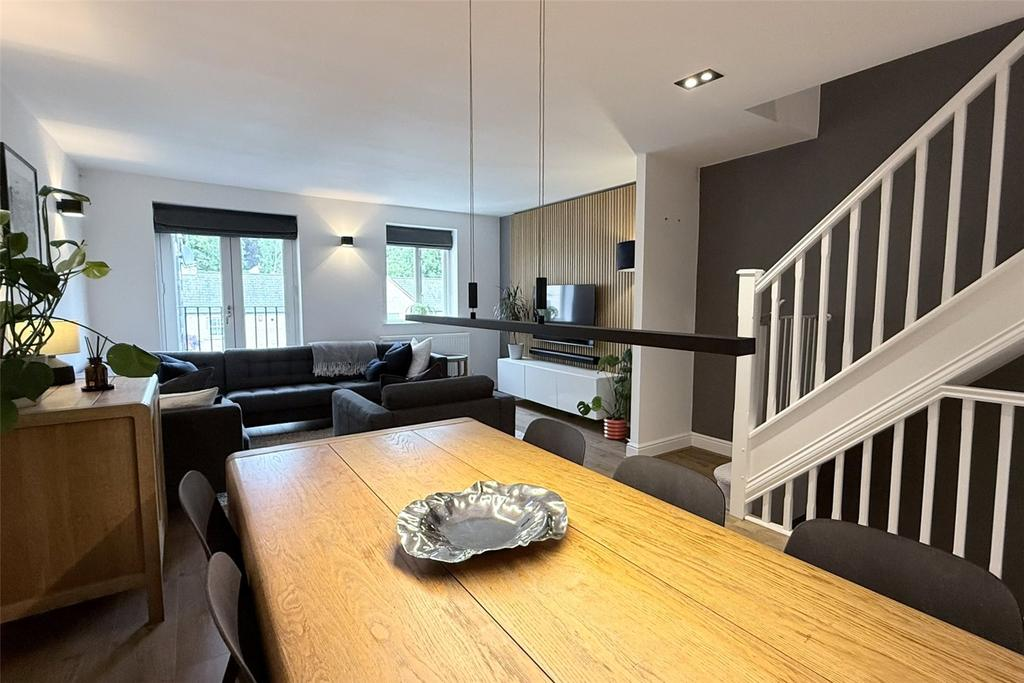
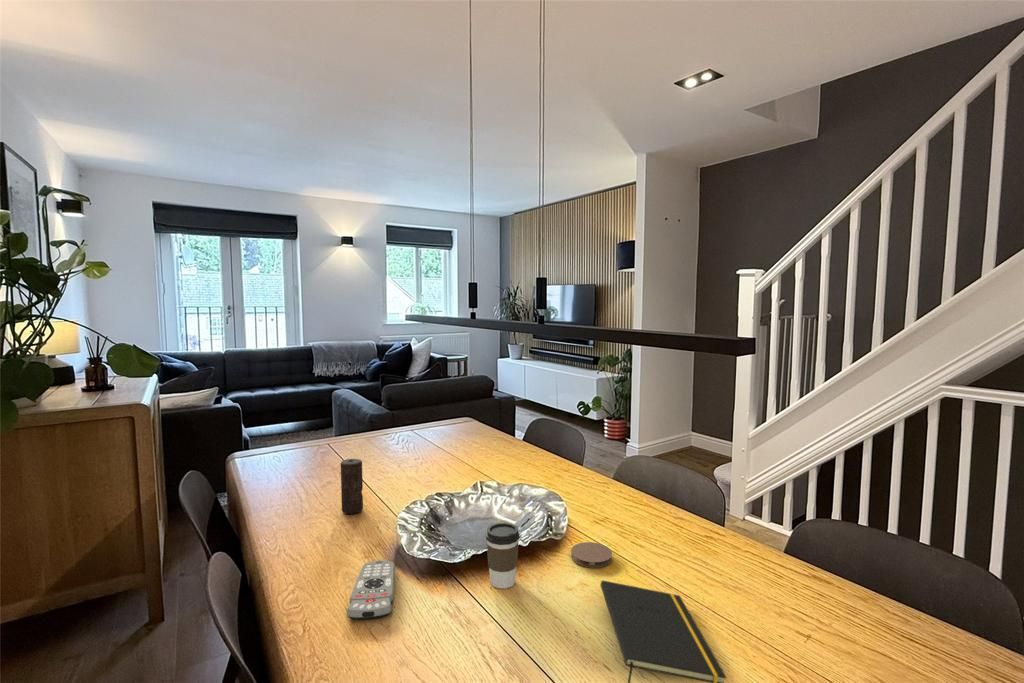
+ candle (351, 485)
+ coaster (591, 554)
+ notepad (655, 626)
+ remote control (374, 587)
+ coffee cup (502, 555)
